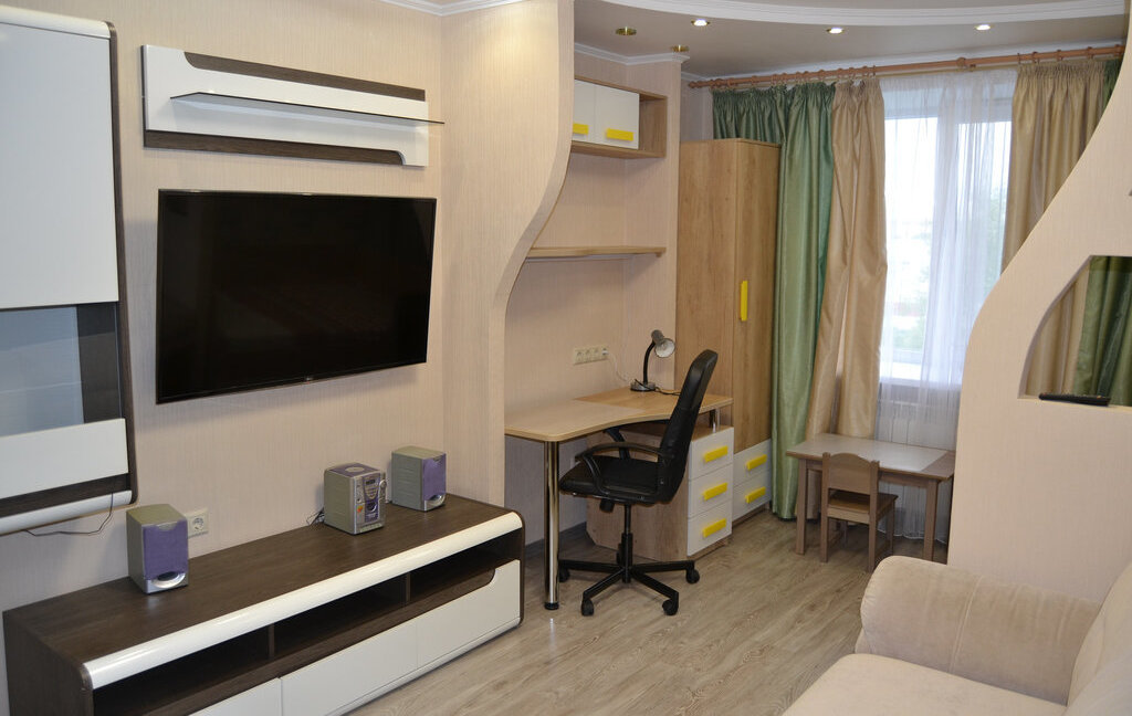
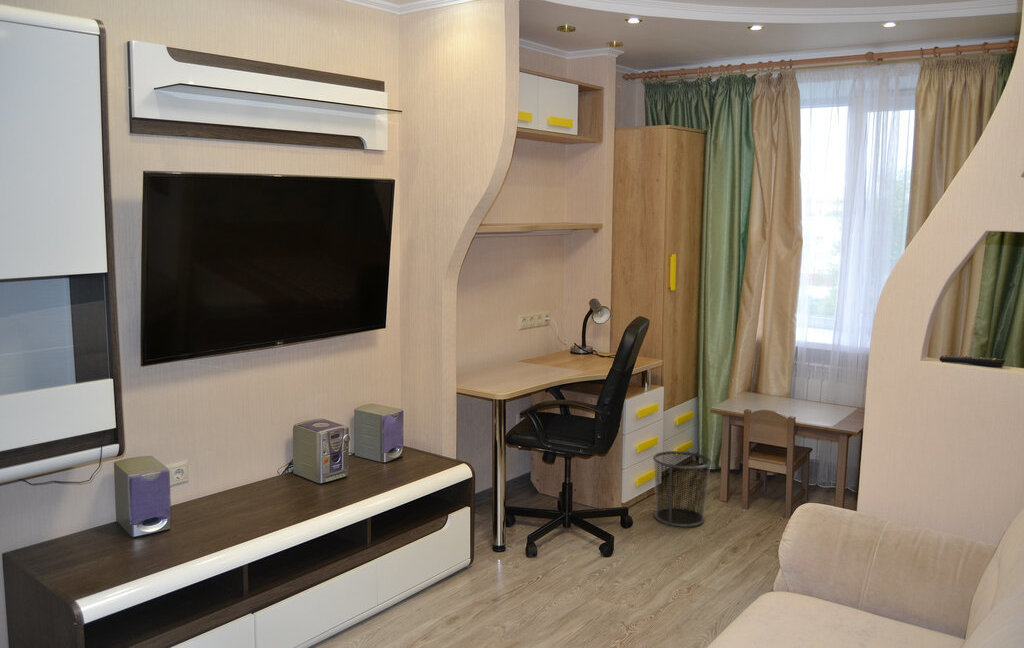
+ waste bin (681, 488)
